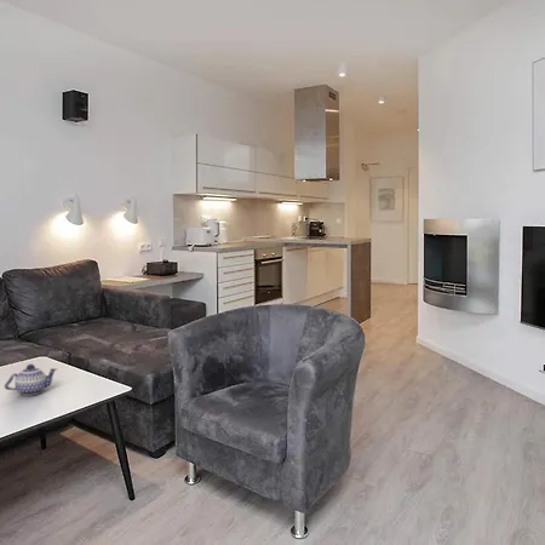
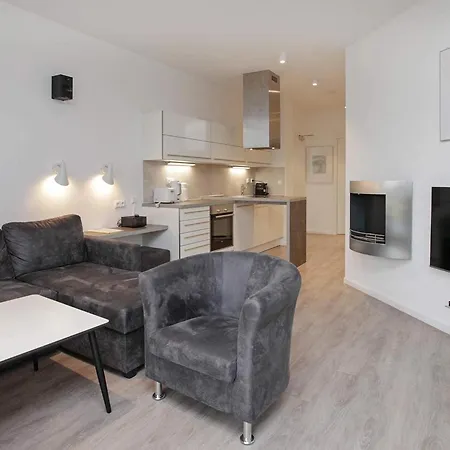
- teapot (31, 378)
